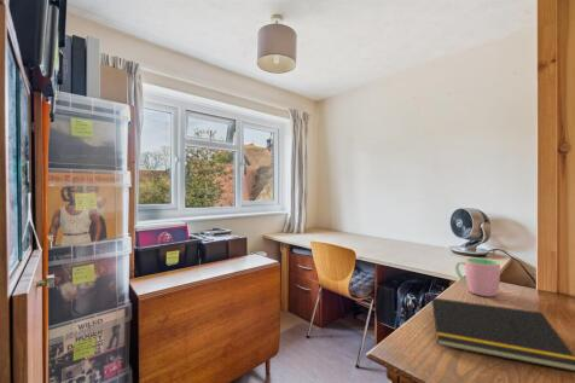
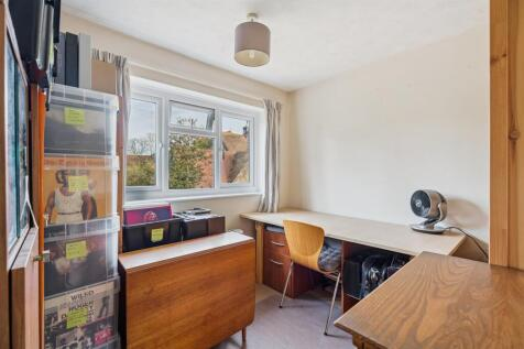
- notepad (492, 327)
- cup (476, 275)
